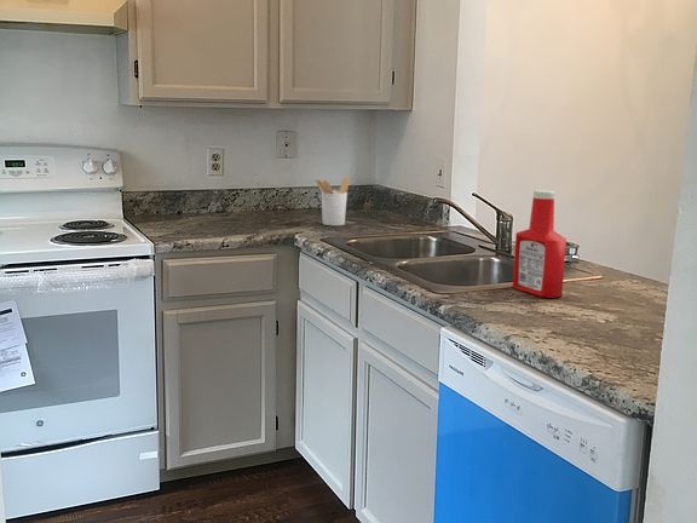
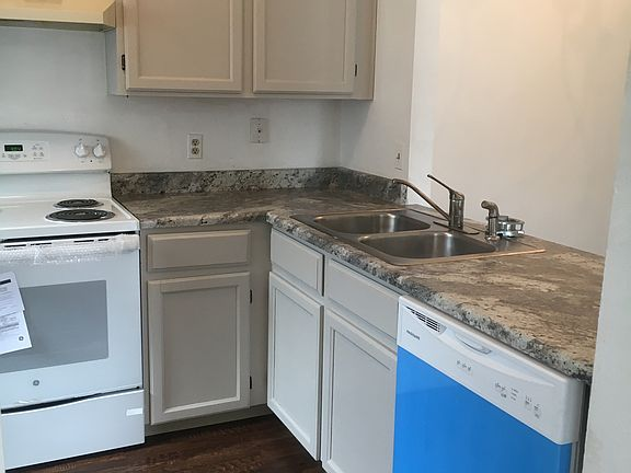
- soap bottle (540, 241)
- utensil holder (329, 200)
